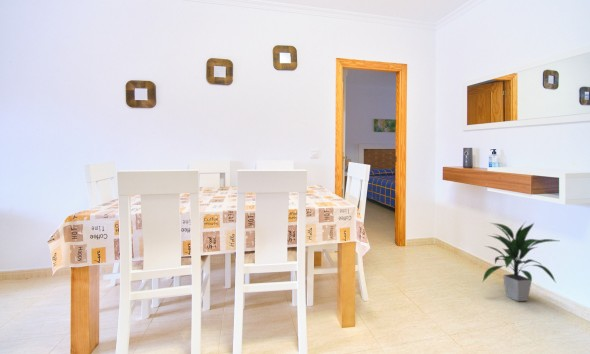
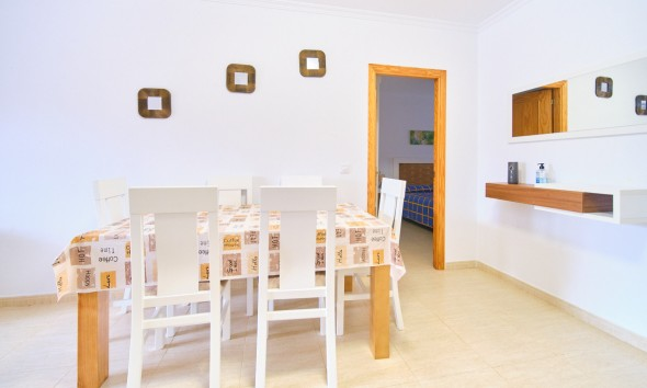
- indoor plant (513, 258)
